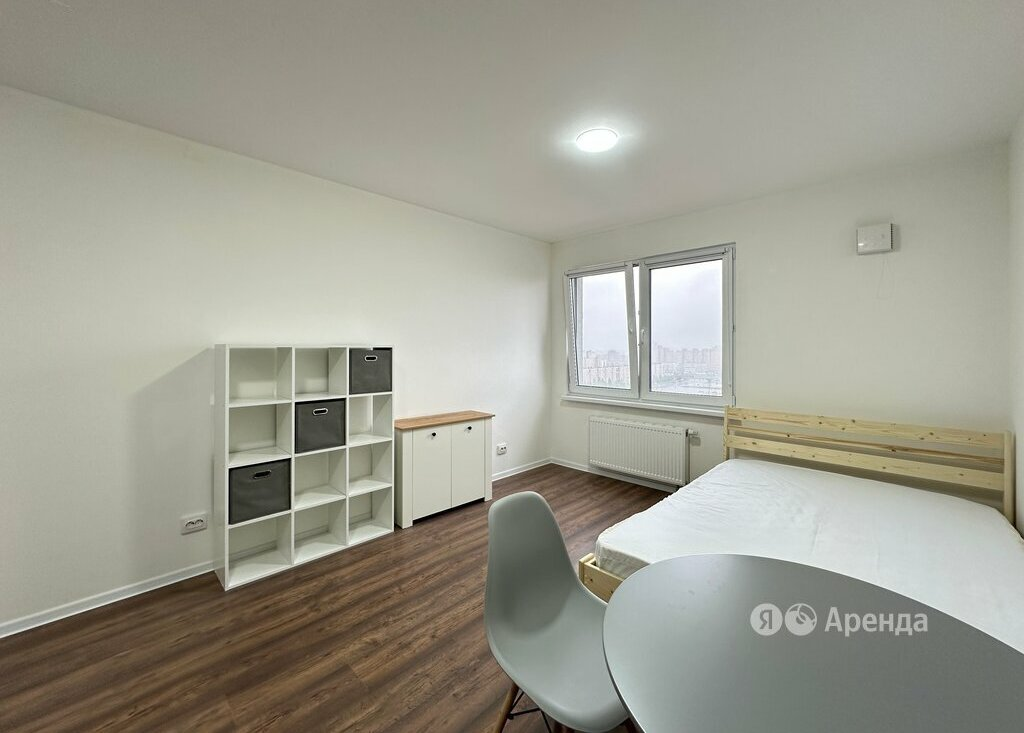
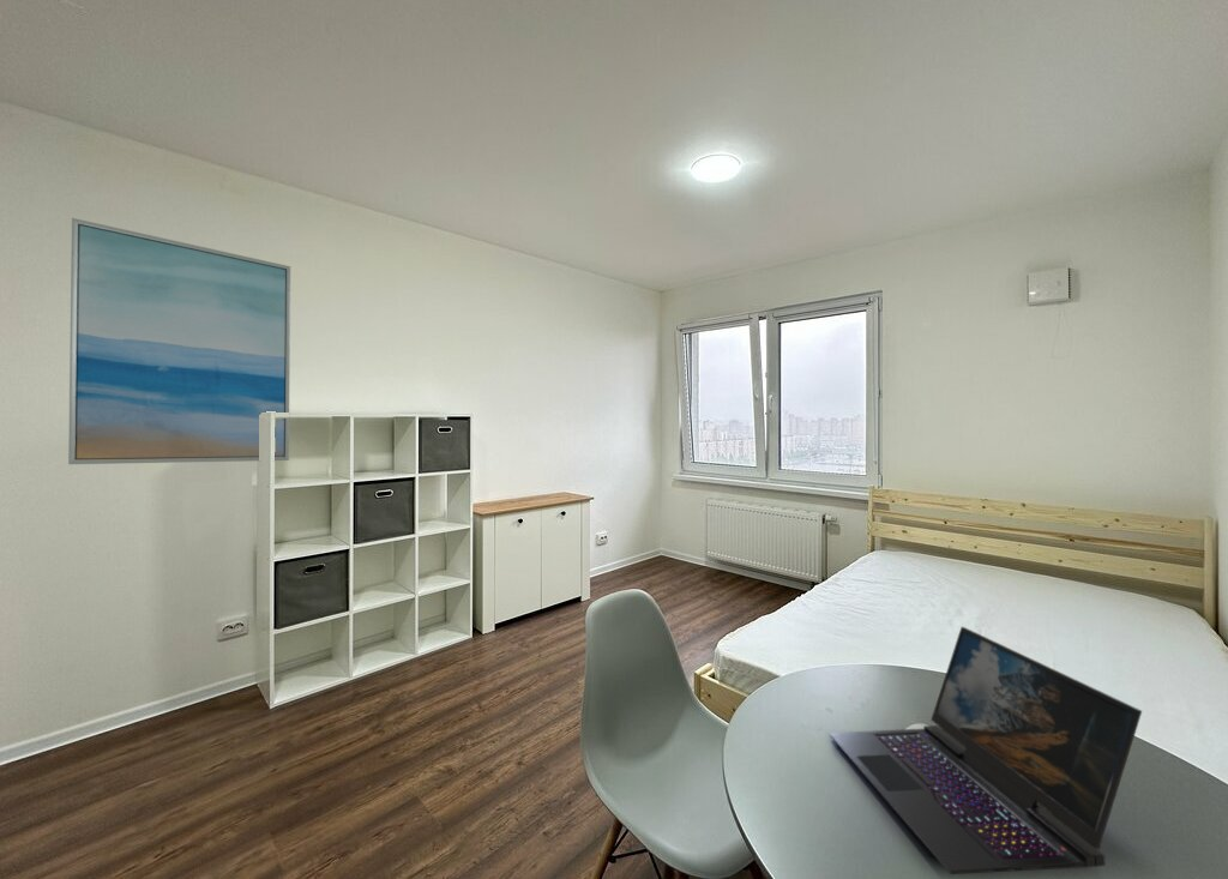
+ wall art (192, 354)
+ laptop (958, 728)
